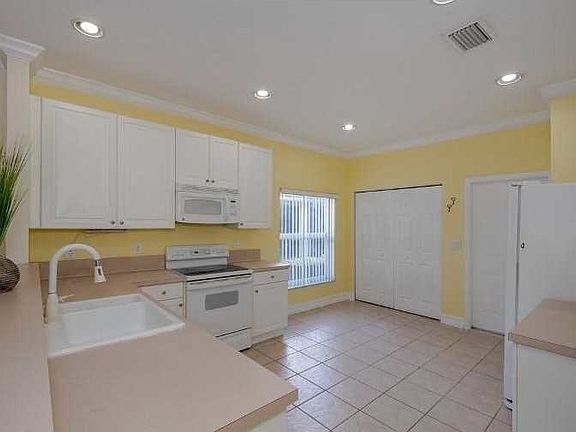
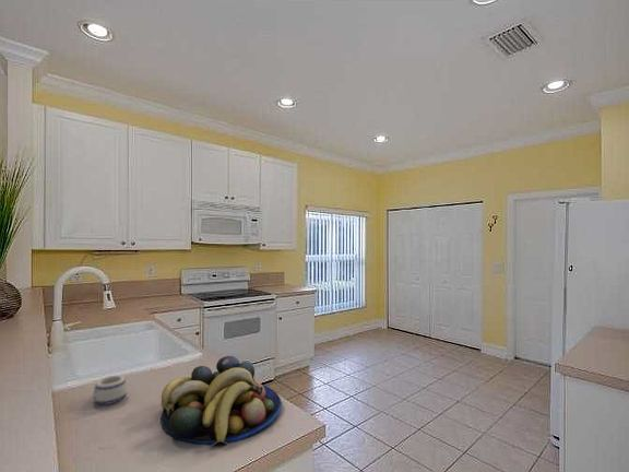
+ mug (108, 388)
+ fruit bowl (224, 388)
